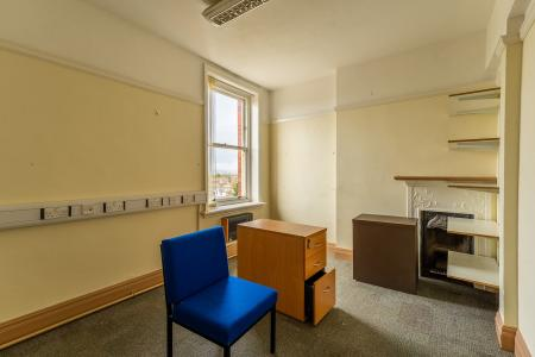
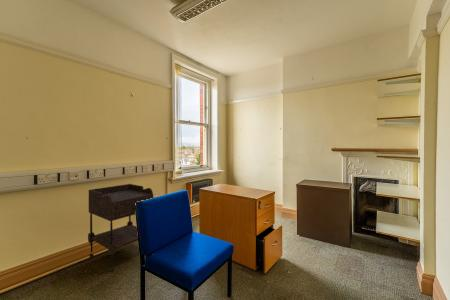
+ side table (120, 218)
